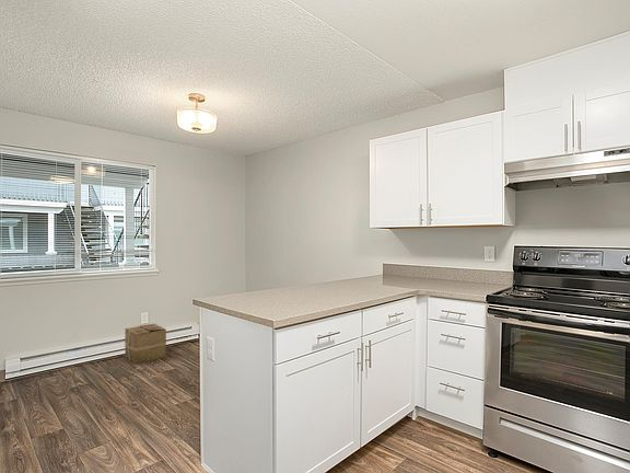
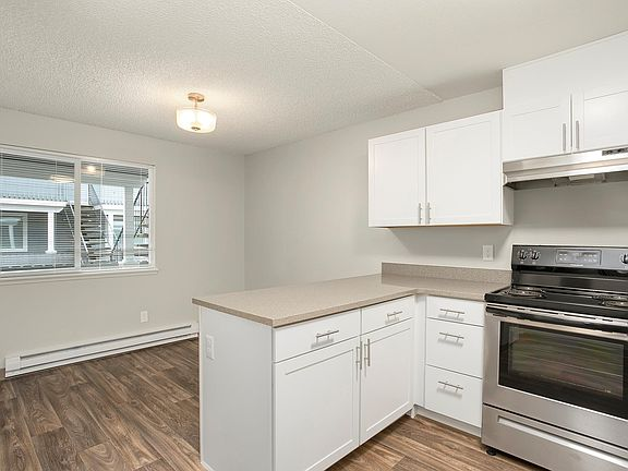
- cardboard box (145, 342)
